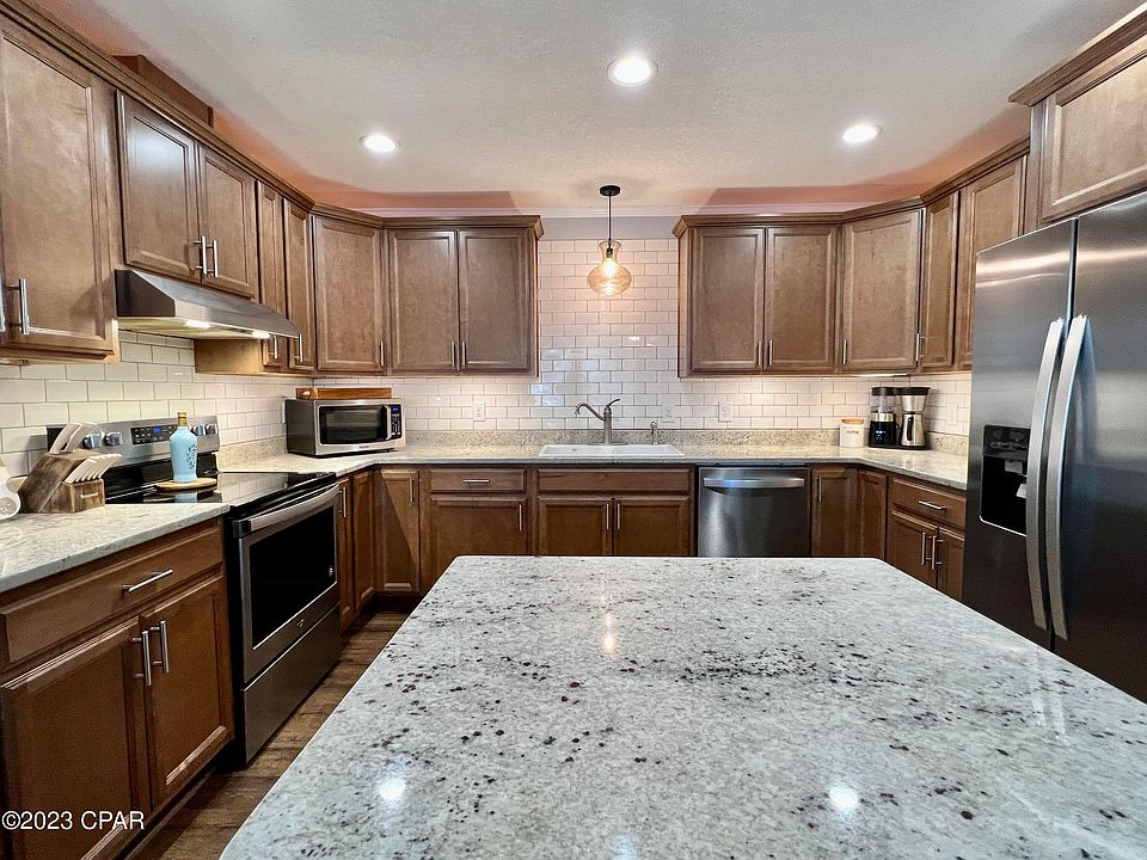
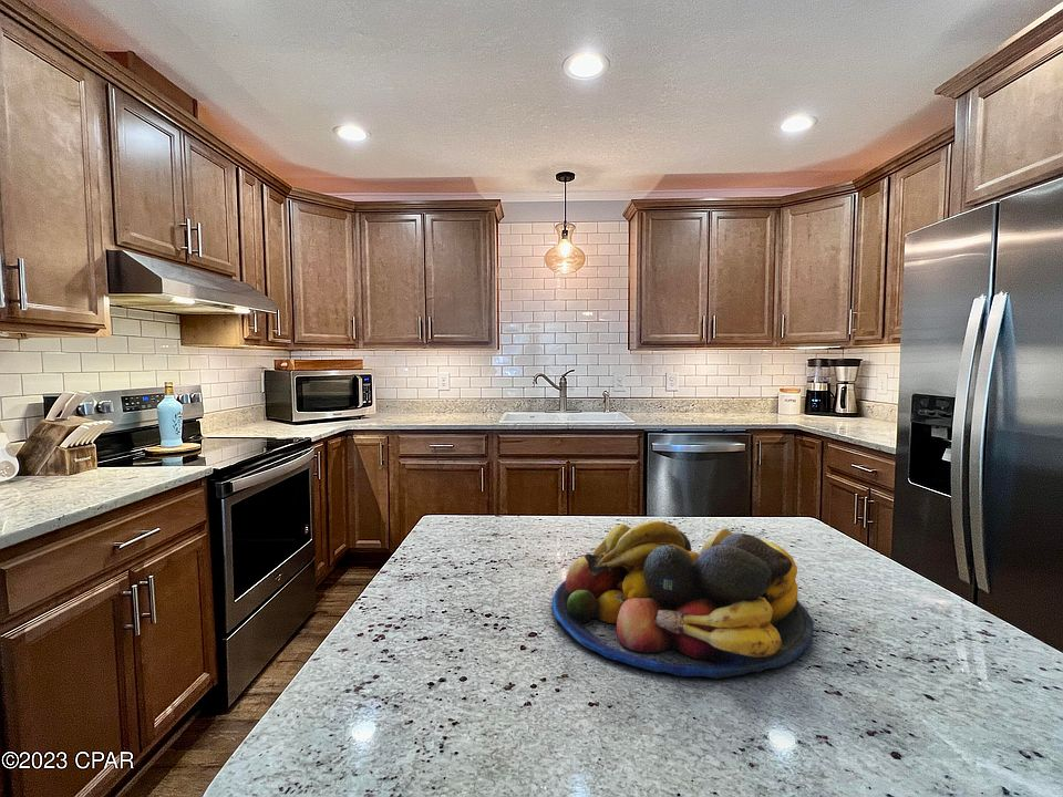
+ fruit bowl (672, 565)
